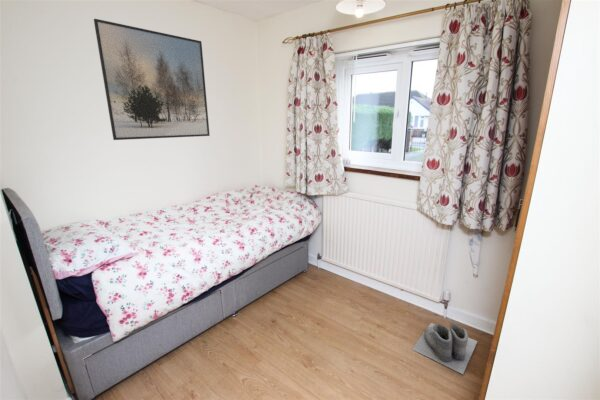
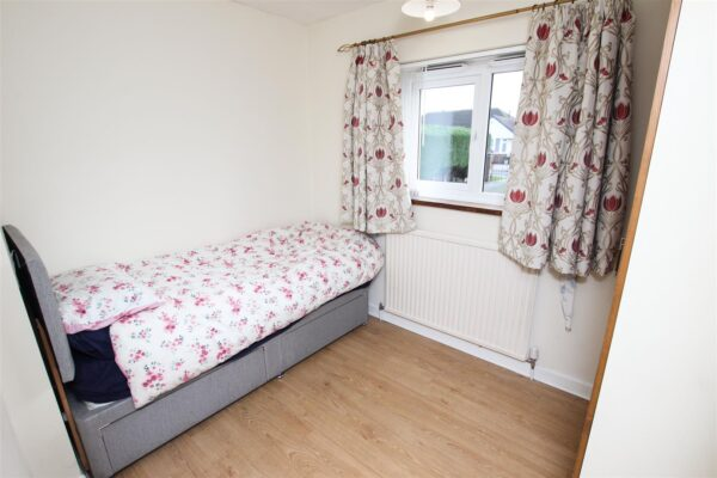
- boots (446, 333)
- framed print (160, 86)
